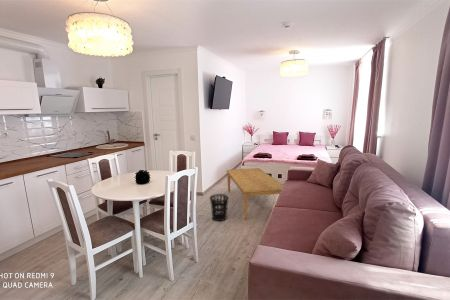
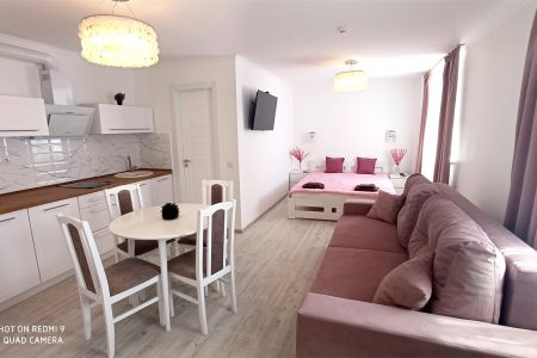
- coffee table (252, 190)
- wastebasket (219, 208)
